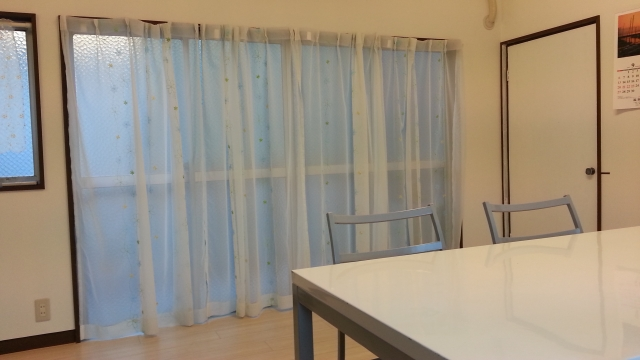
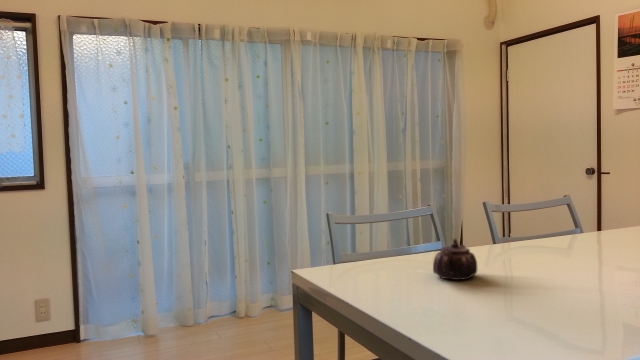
+ teapot (454, 257)
